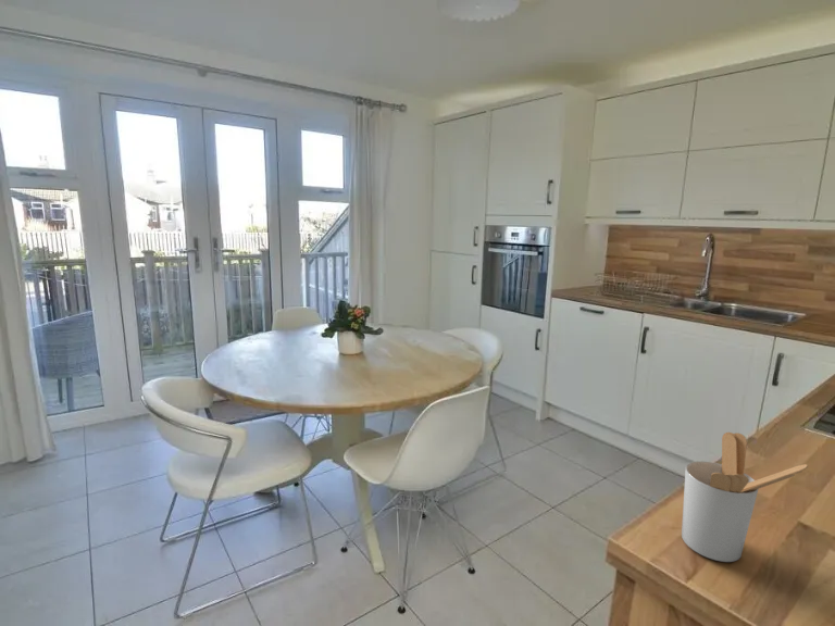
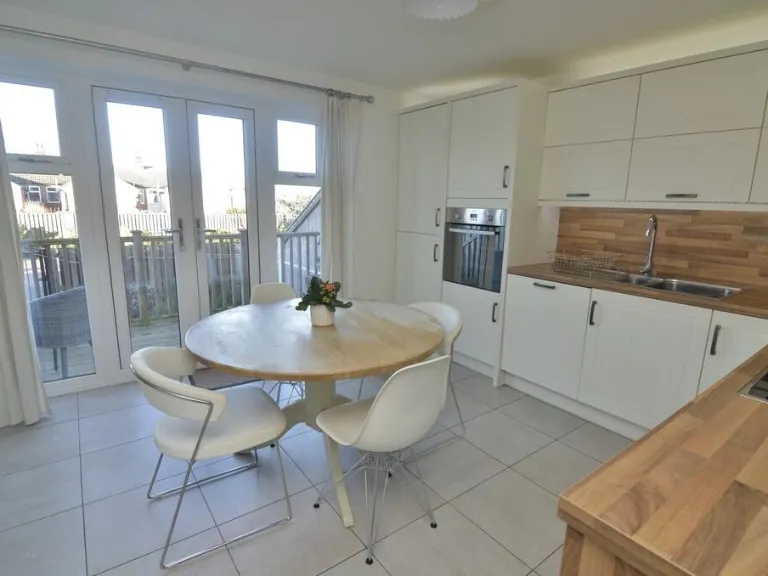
- utensil holder (737, 501)
